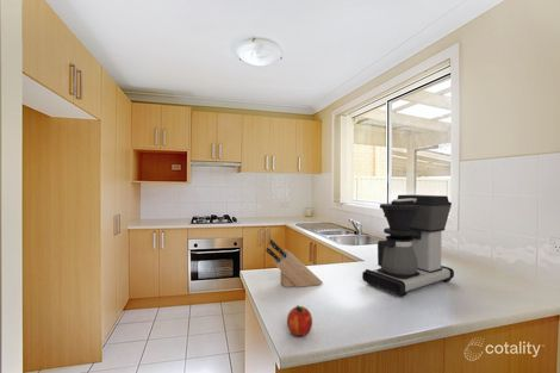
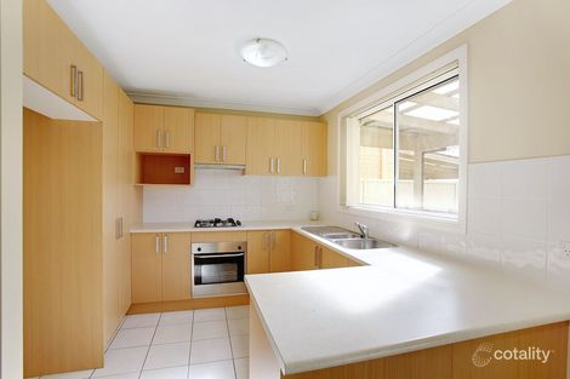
- coffee maker (407, 238)
- knife block (293, 261)
- fruit (299, 319)
